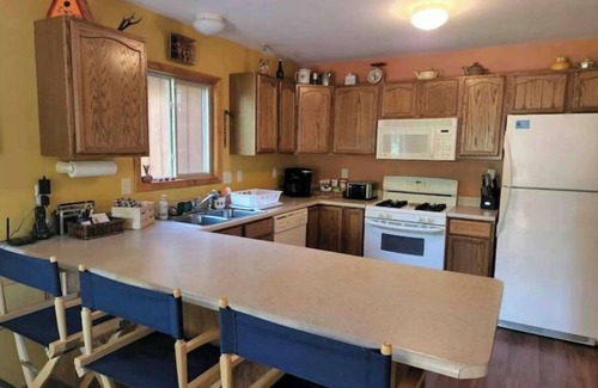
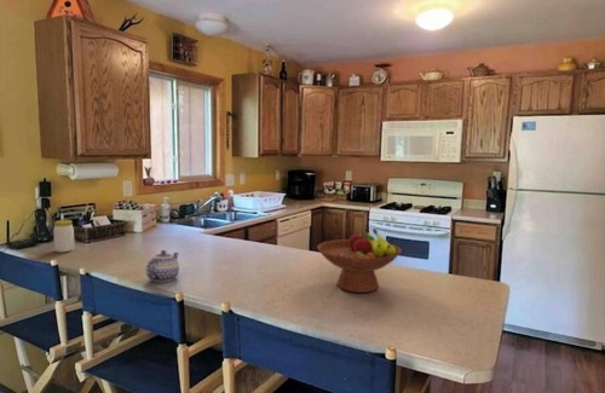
+ fruit bowl (358, 259)
+ jar (63, 236)
+ teapot (163, 265)
